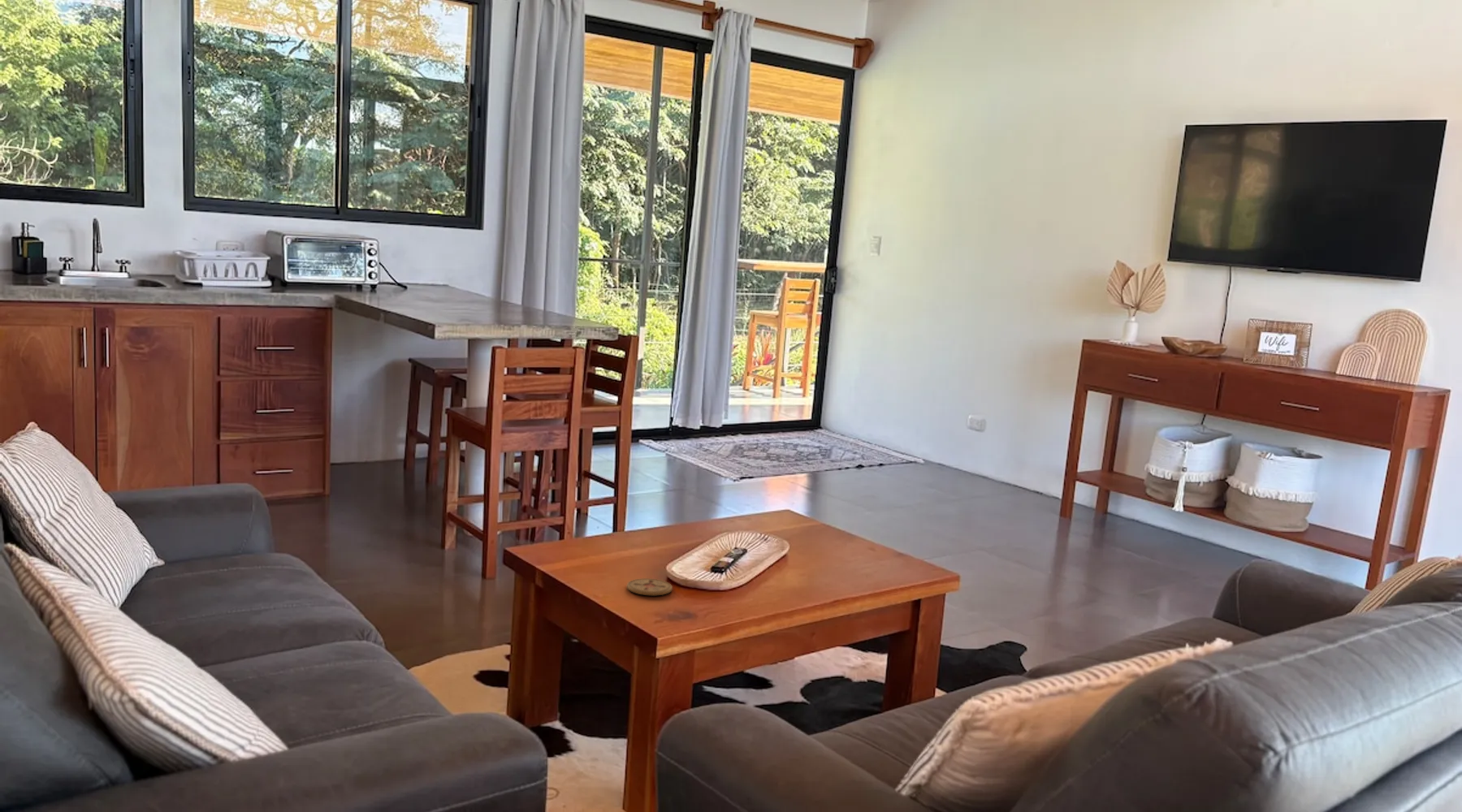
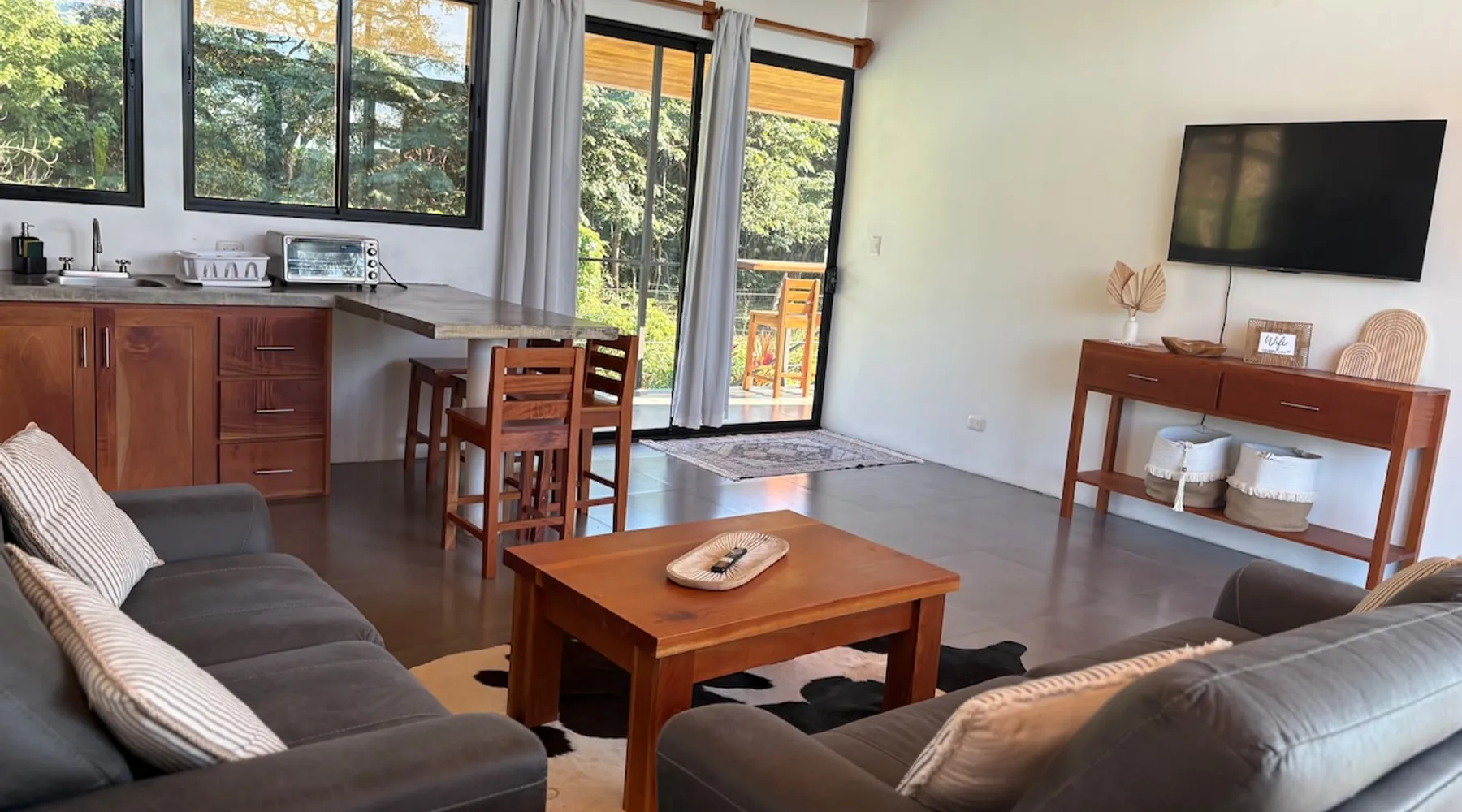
- coaster (649, 586)
